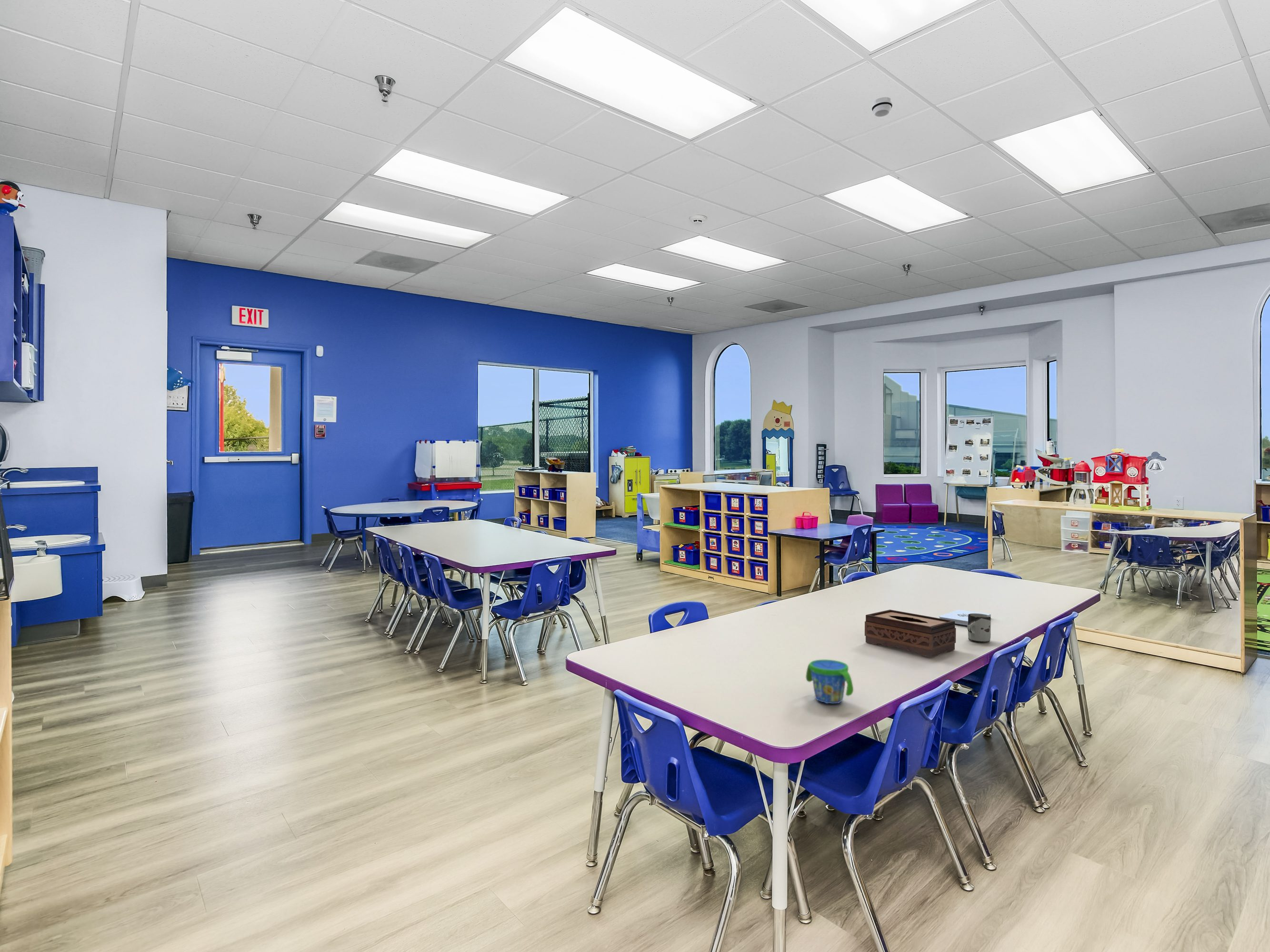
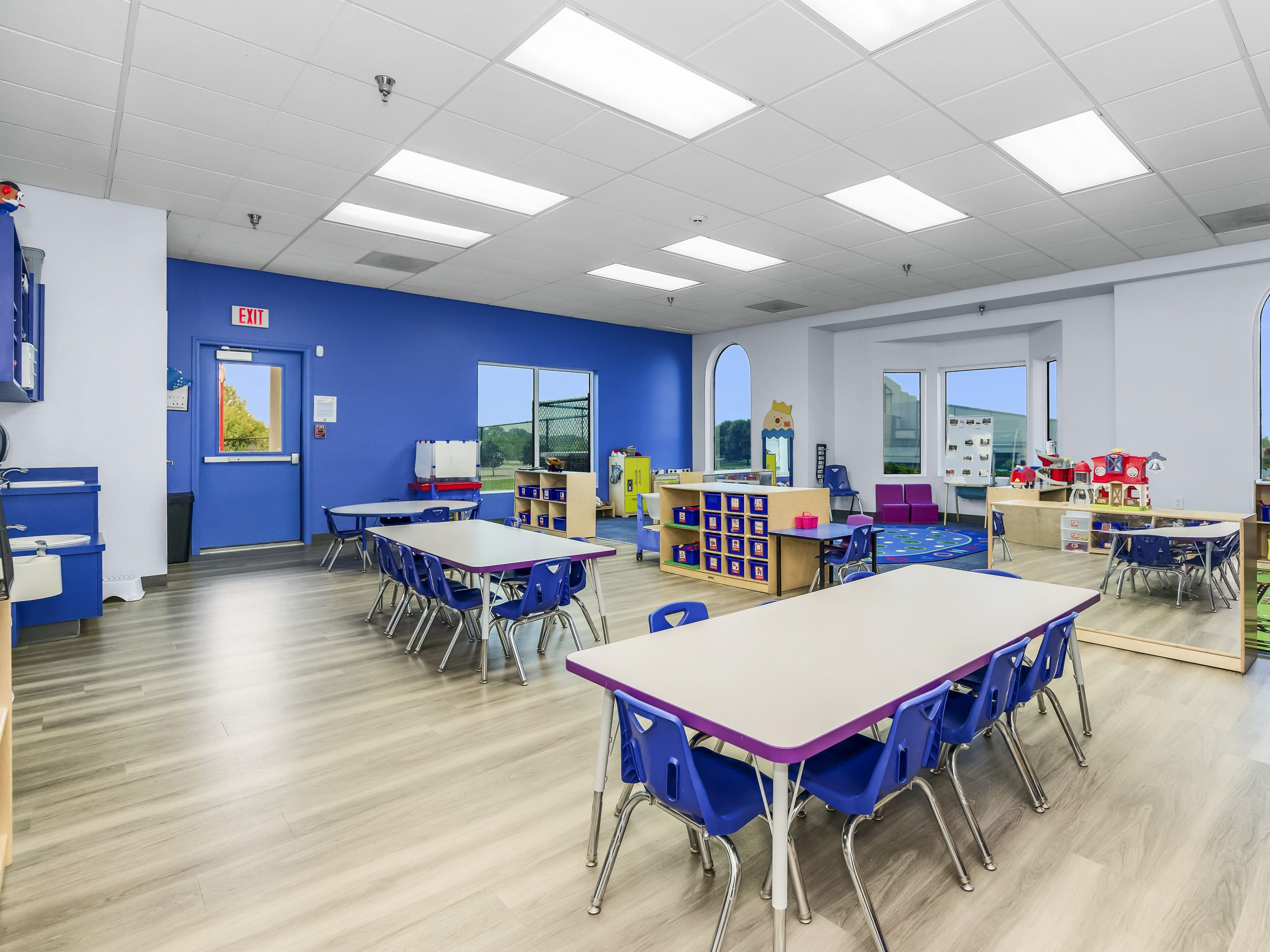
- tissue box (909, 632)
- cup (977, 628)
- notepad (964, 617)
- snack cup (829, 682)
- smoke detector (882, 107)
